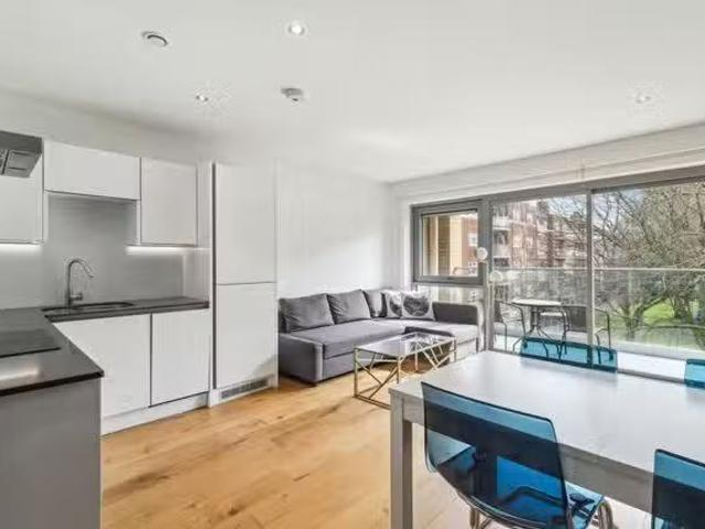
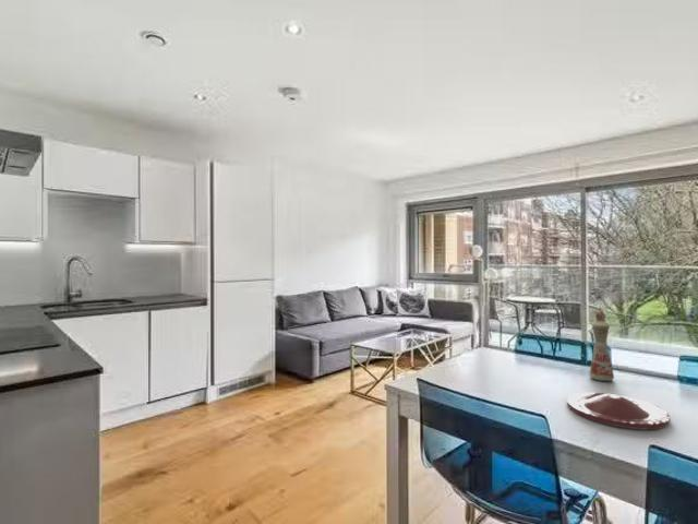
+ plate (615, 403)
+ bottle (601, 345)
